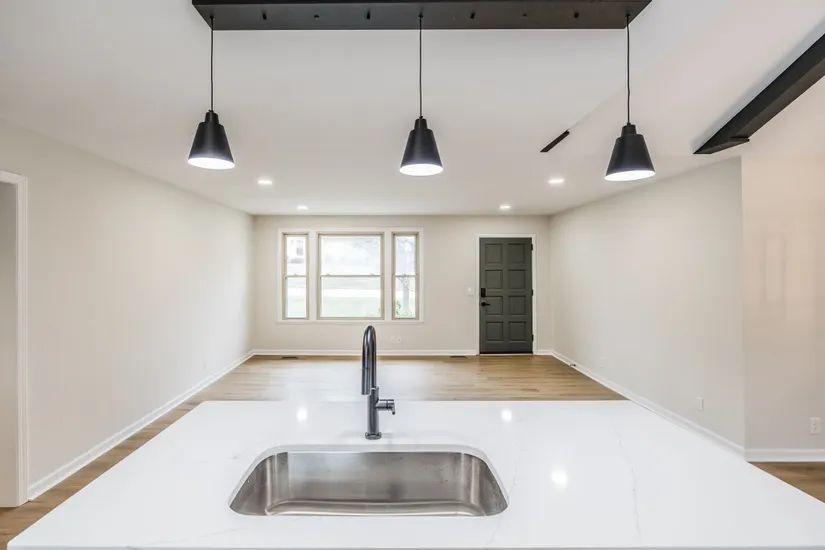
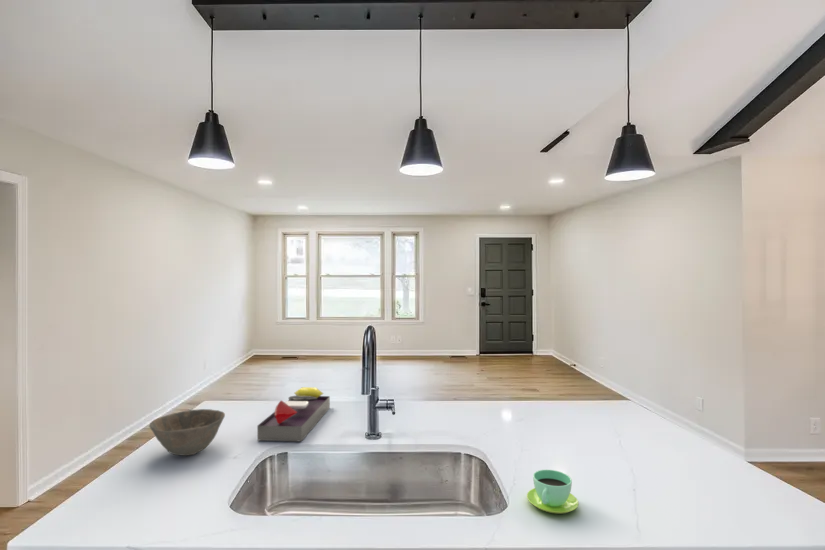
+ bowl (188, 435)
+ decorative tray (297, 407)
+ cup (551, 491)
